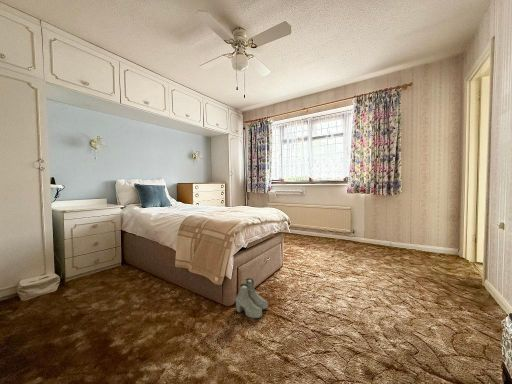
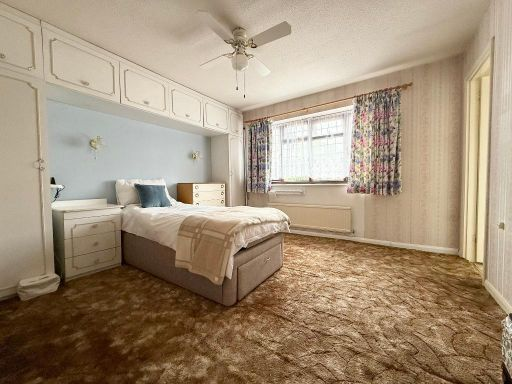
- boots (251, 296)
